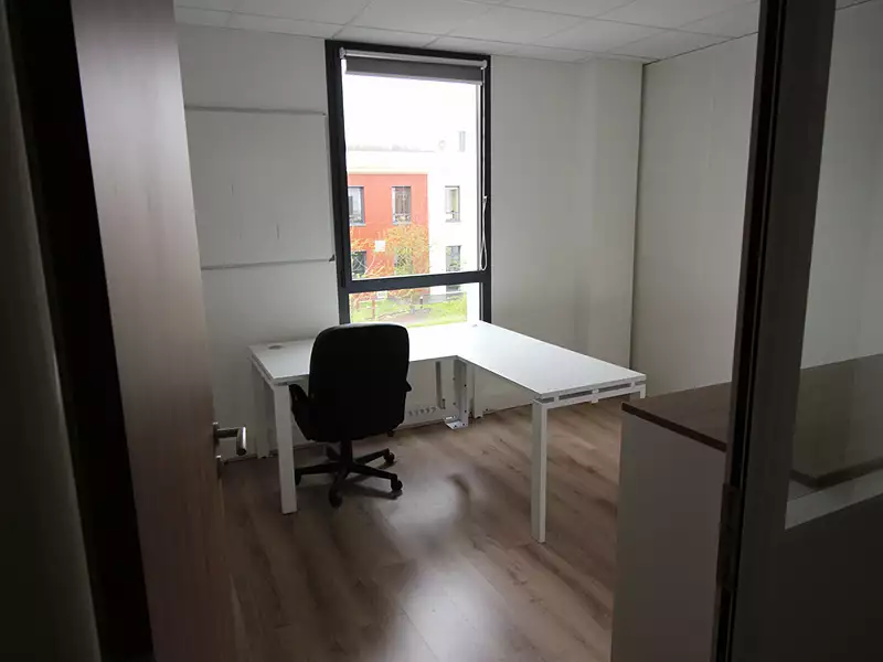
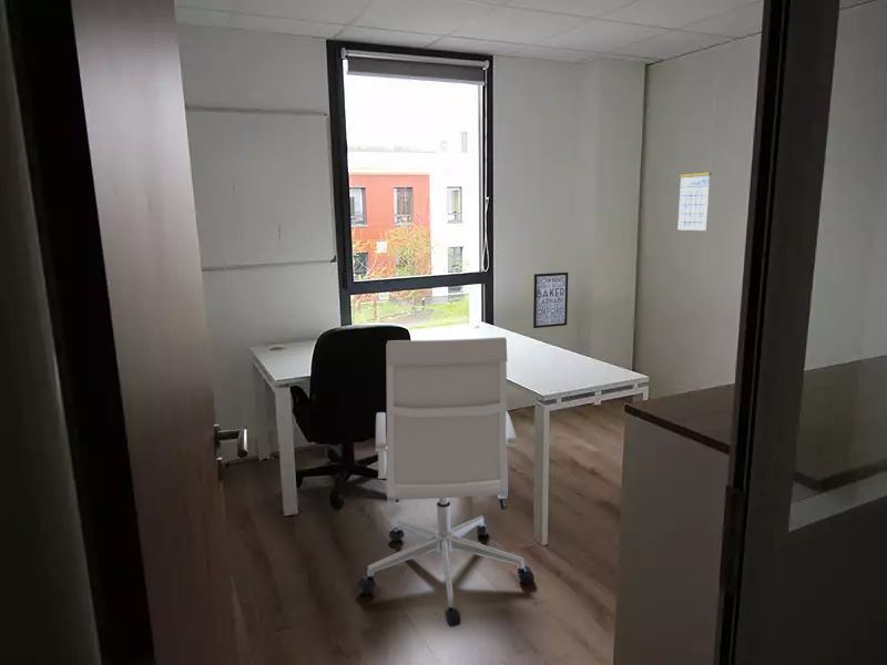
+ wall art (550, 299)
+ chair (442, 454)
+ calendar (693, 195)
